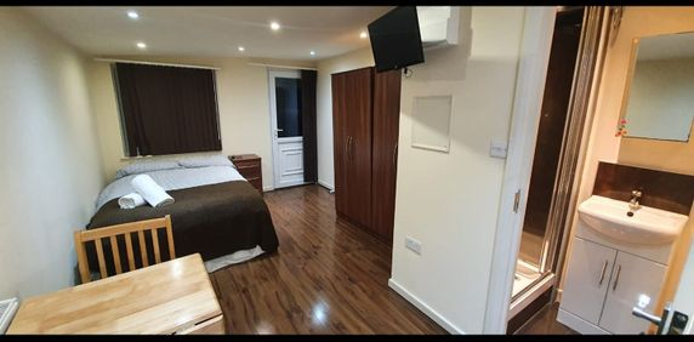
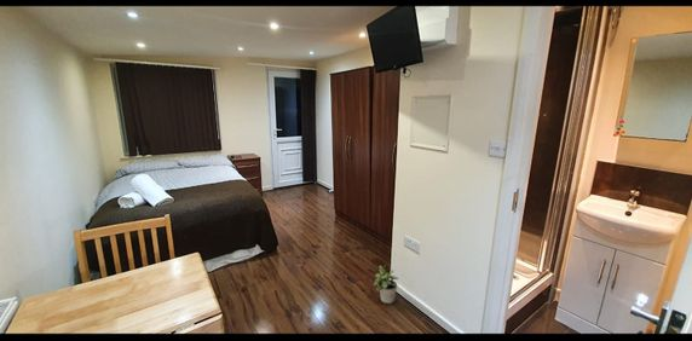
+ potted plant (384, 283)
